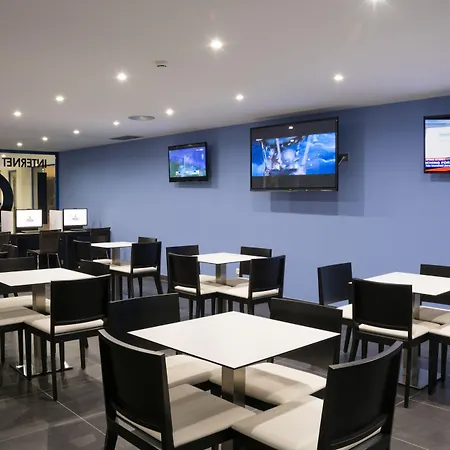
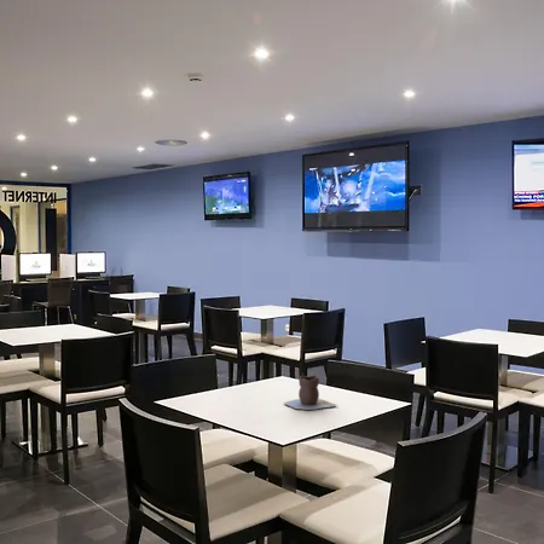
+ vase (311, 390)
